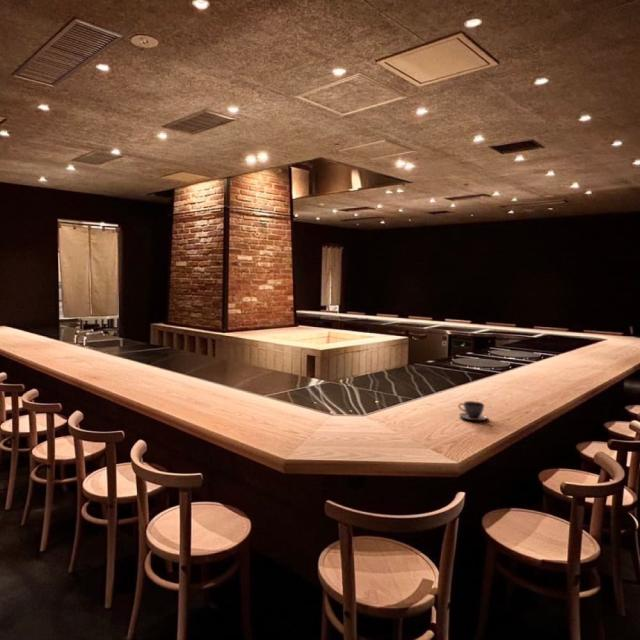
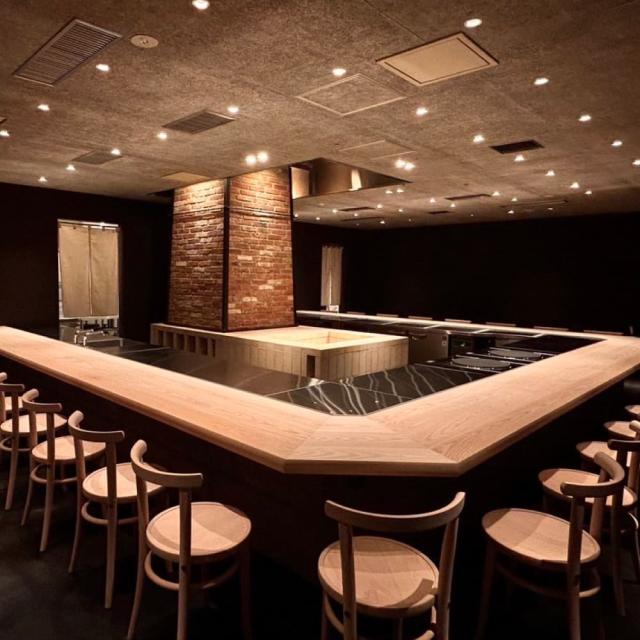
- teacup (472, 410)
